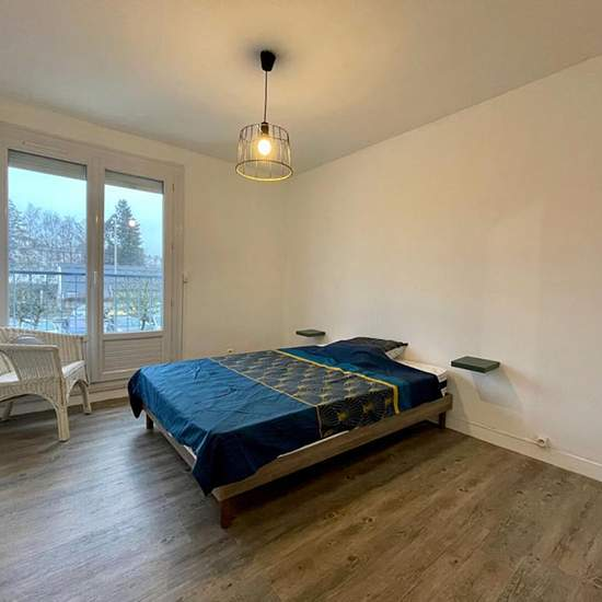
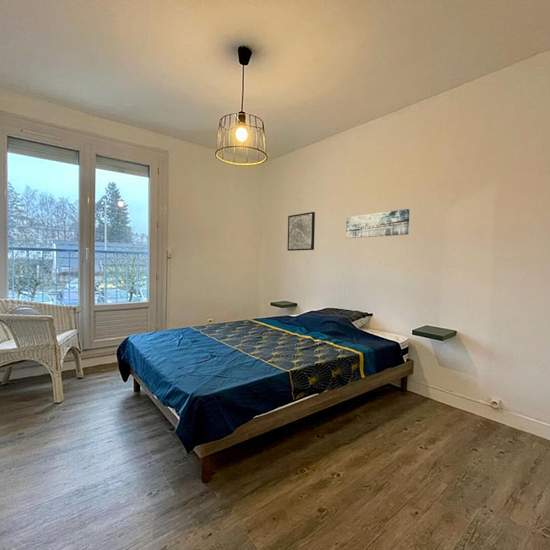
+ wall art (375, 225)
+ wall art (300, 232)
